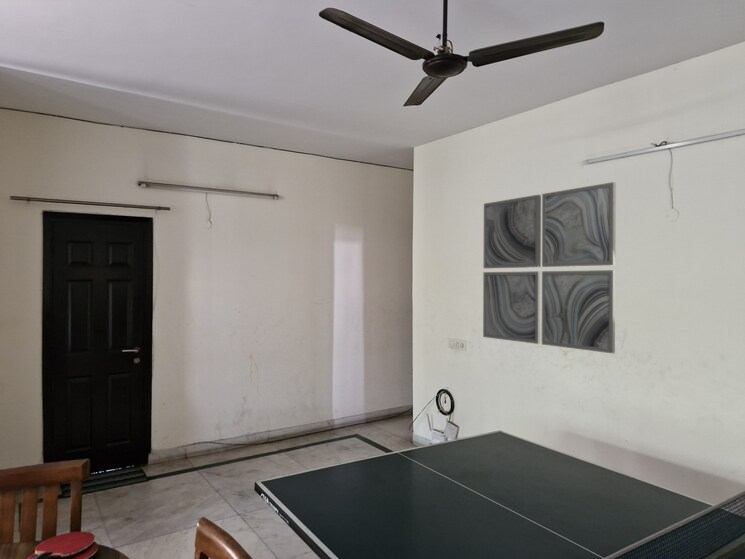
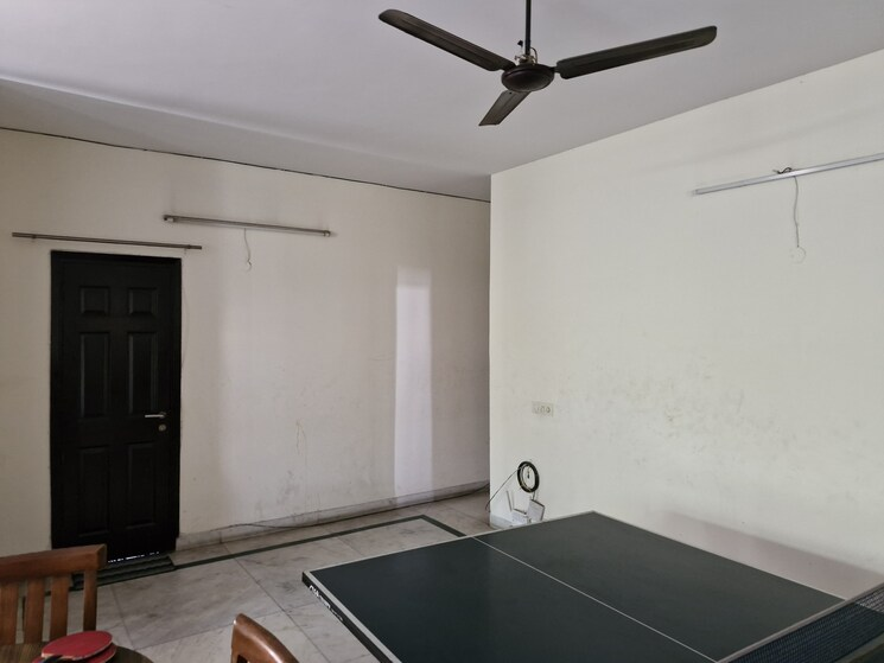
- wall art (540, 271)
